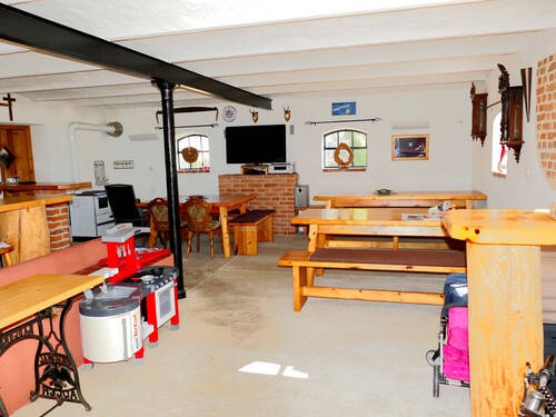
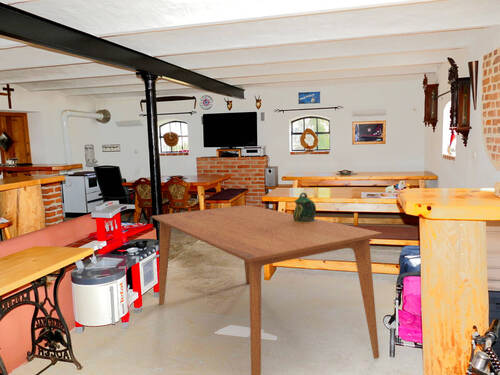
+ dining table (249, 276)
+ ceramic pitcher (306, 206)
